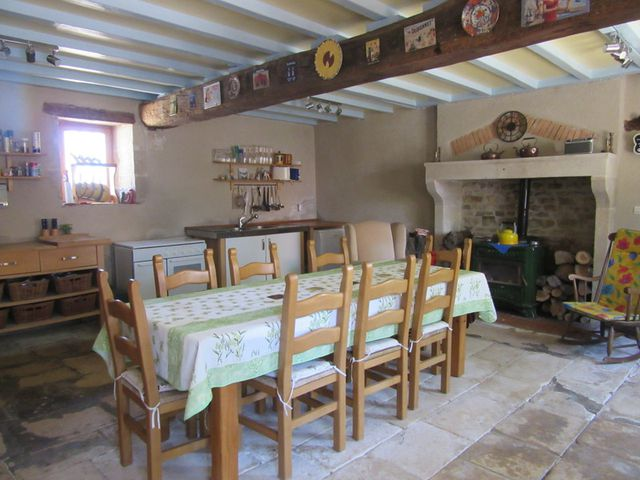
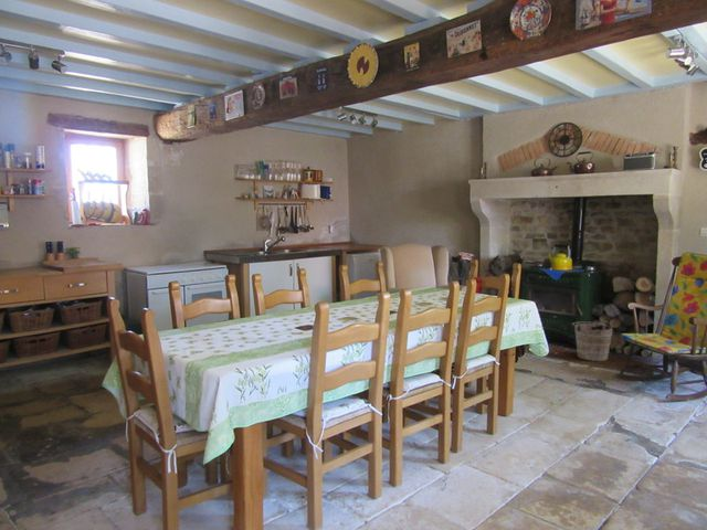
+ bucket (591, 340)
